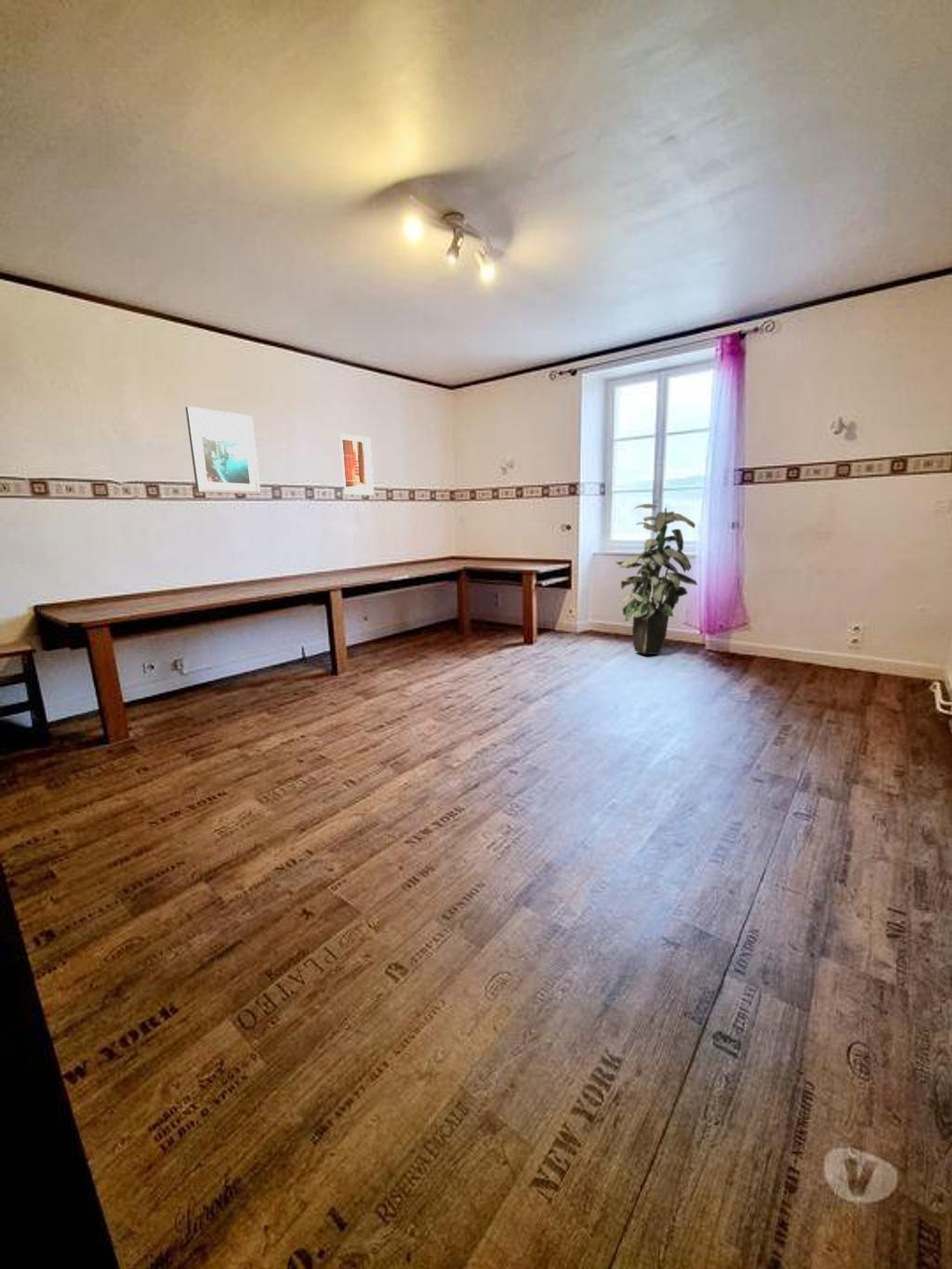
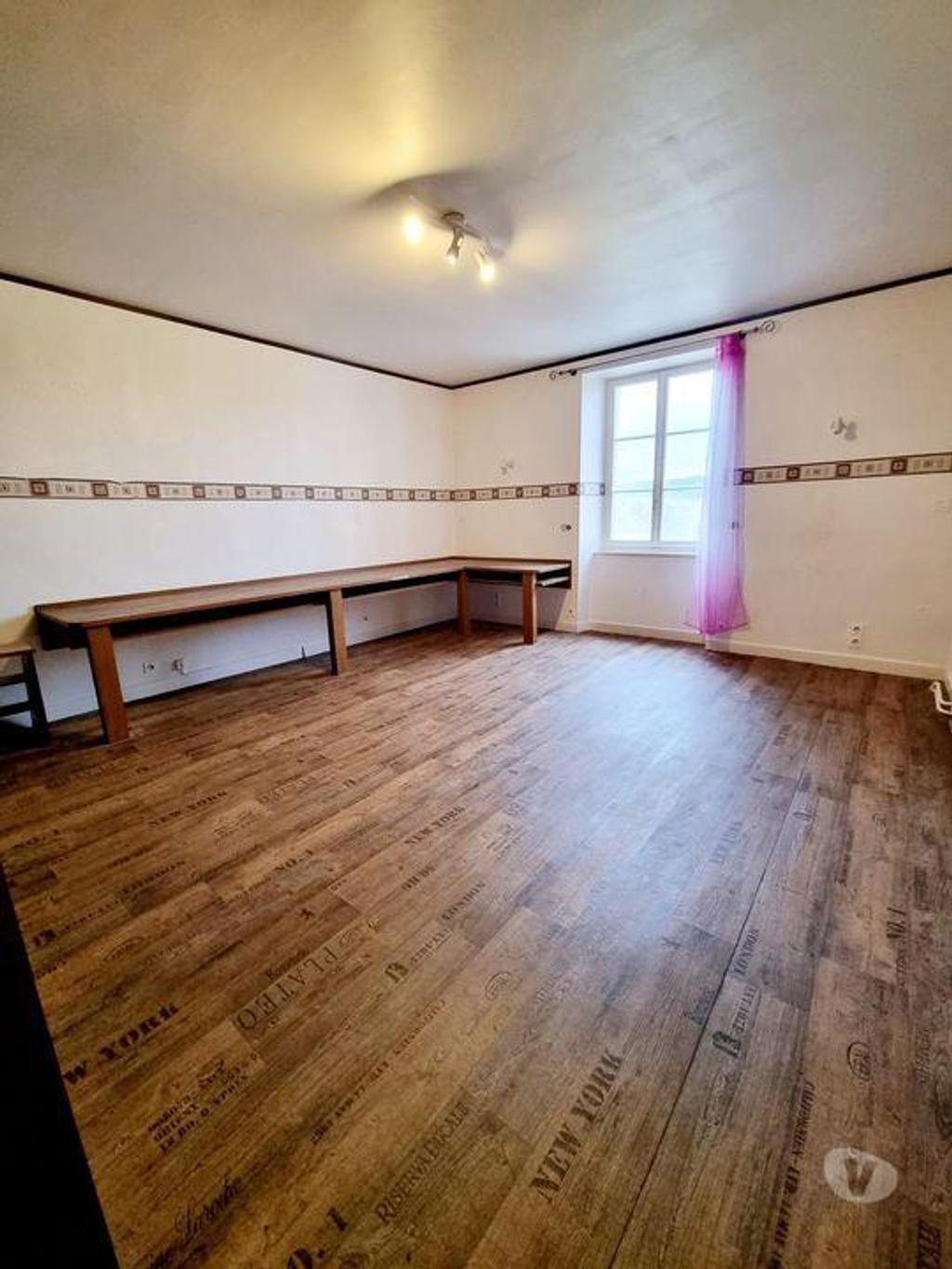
- indoor plant (652, 580)
- wall art (357, 465)
- wall art (225, 453)
